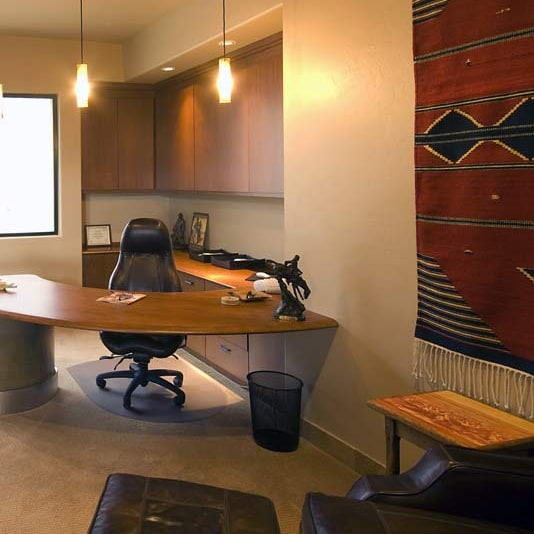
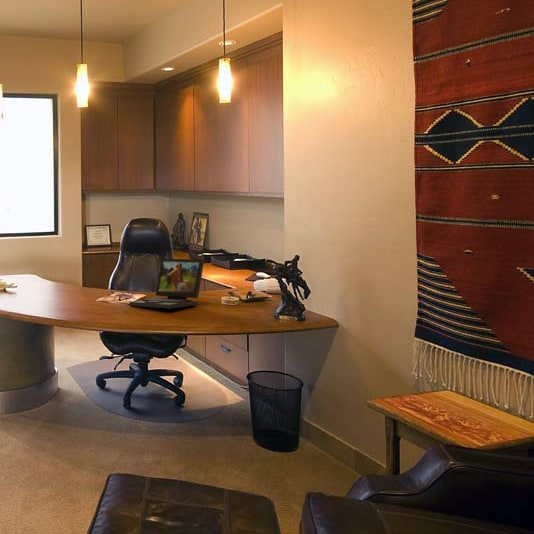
+ laptop (167, 282)
